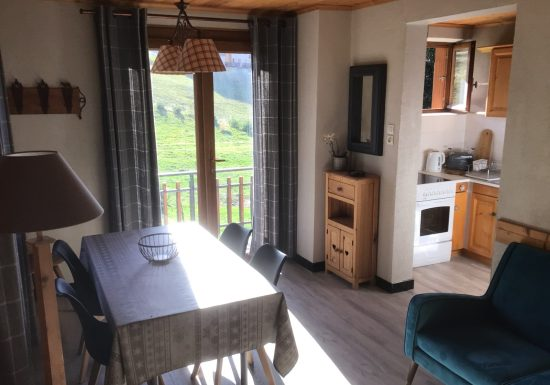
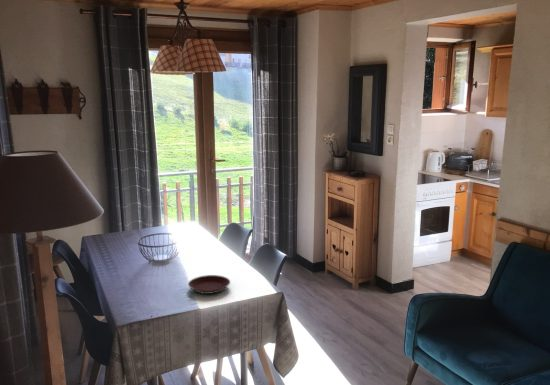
+ plate (209, 285)
